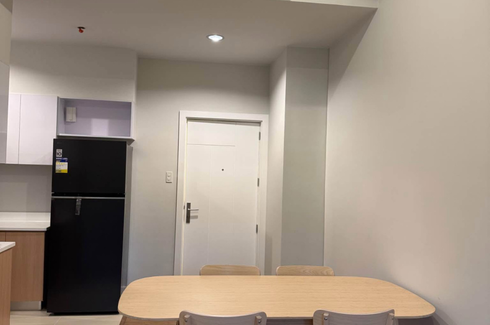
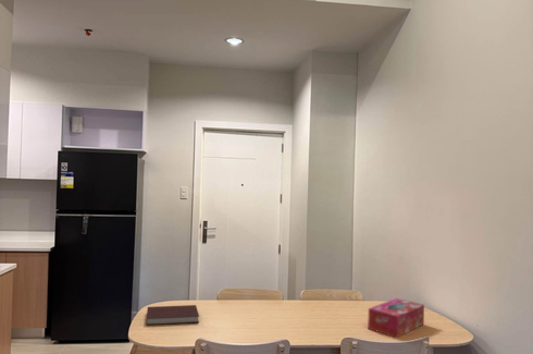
+ notebook (172, 314)
+ tissue box (396, 316)
